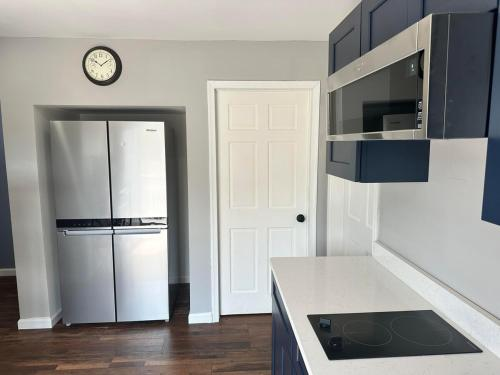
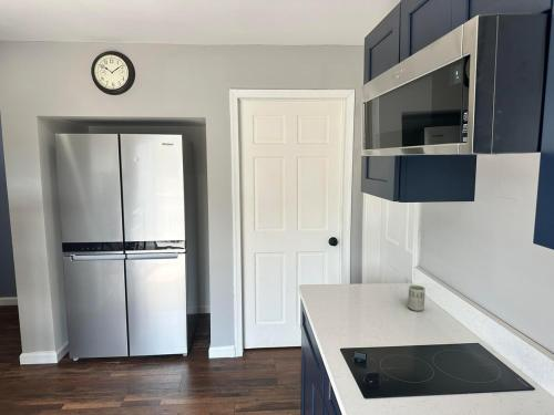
+ cup (416, 298)
